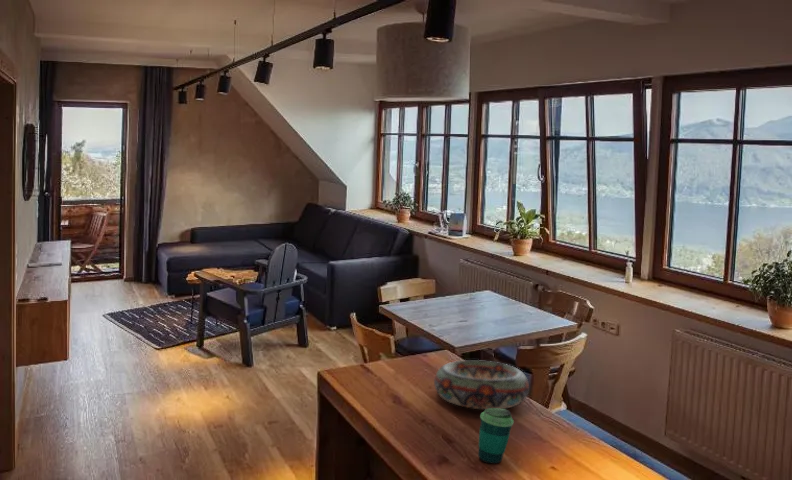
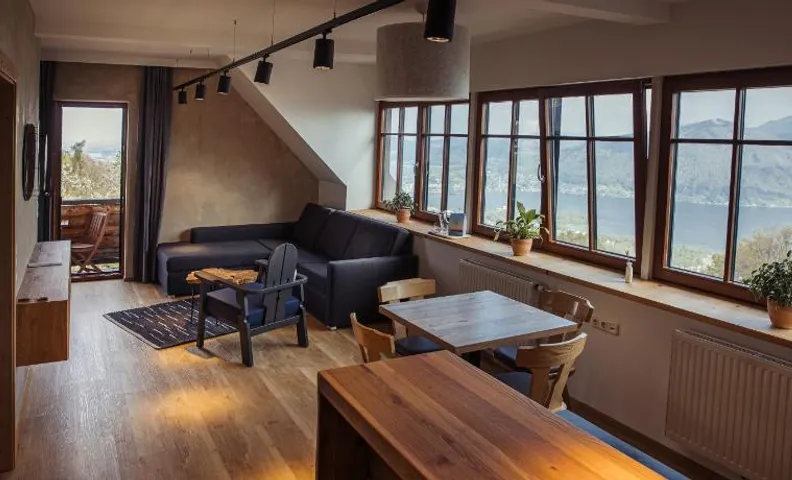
- cup (495, 435)
- decorative bowl (481, 384)
